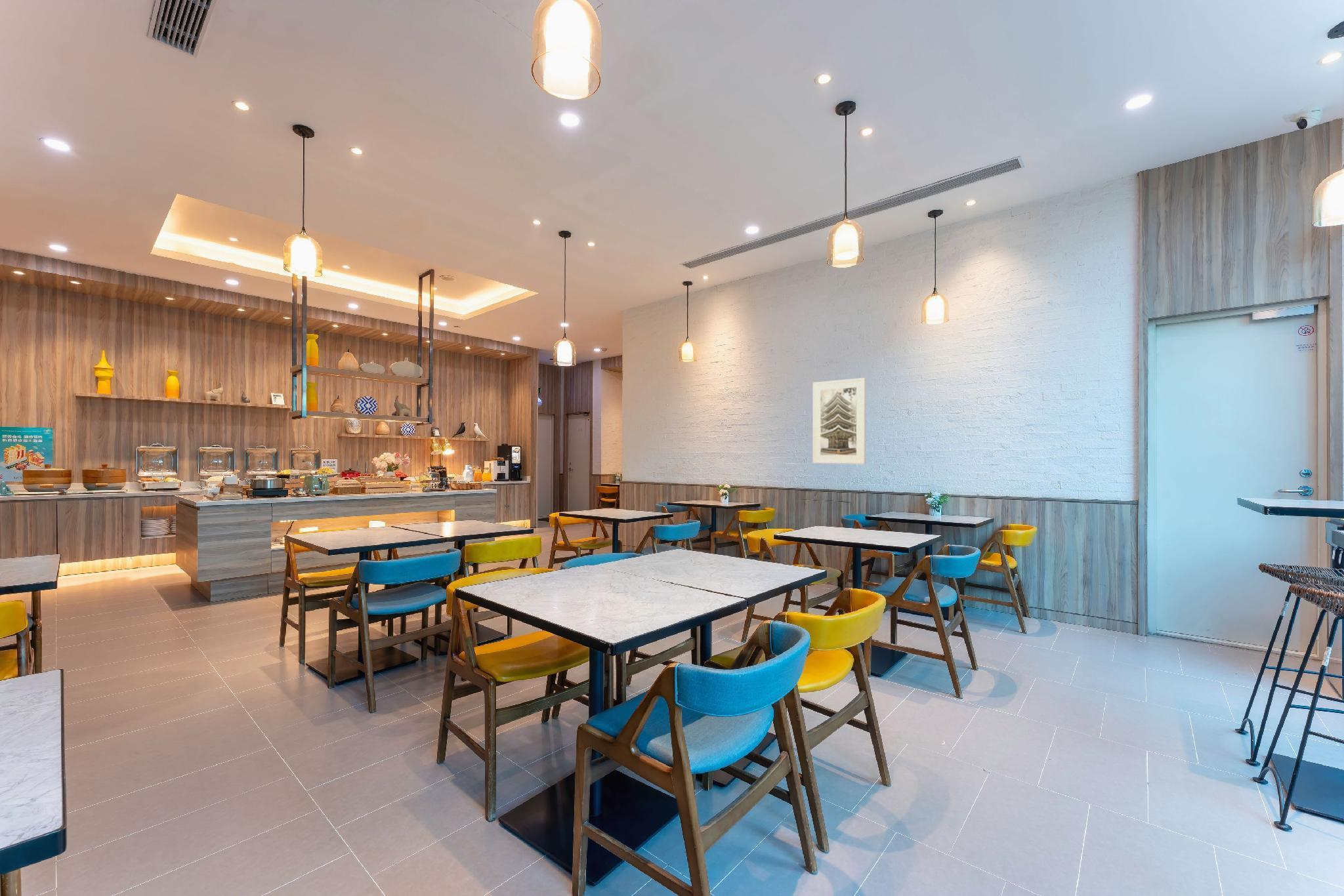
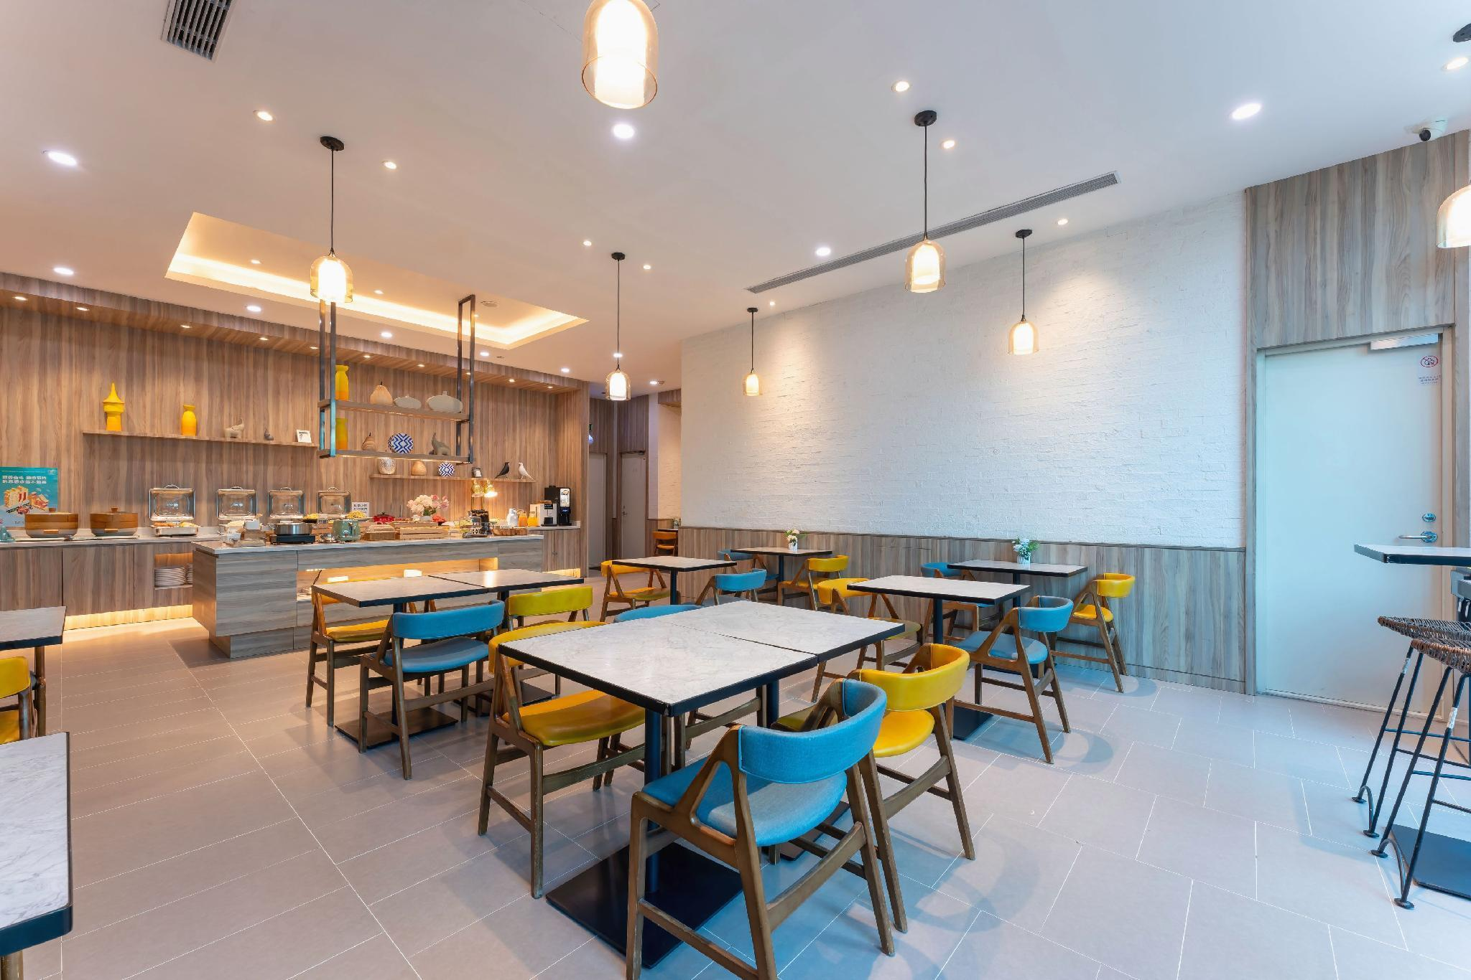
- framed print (838, 422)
